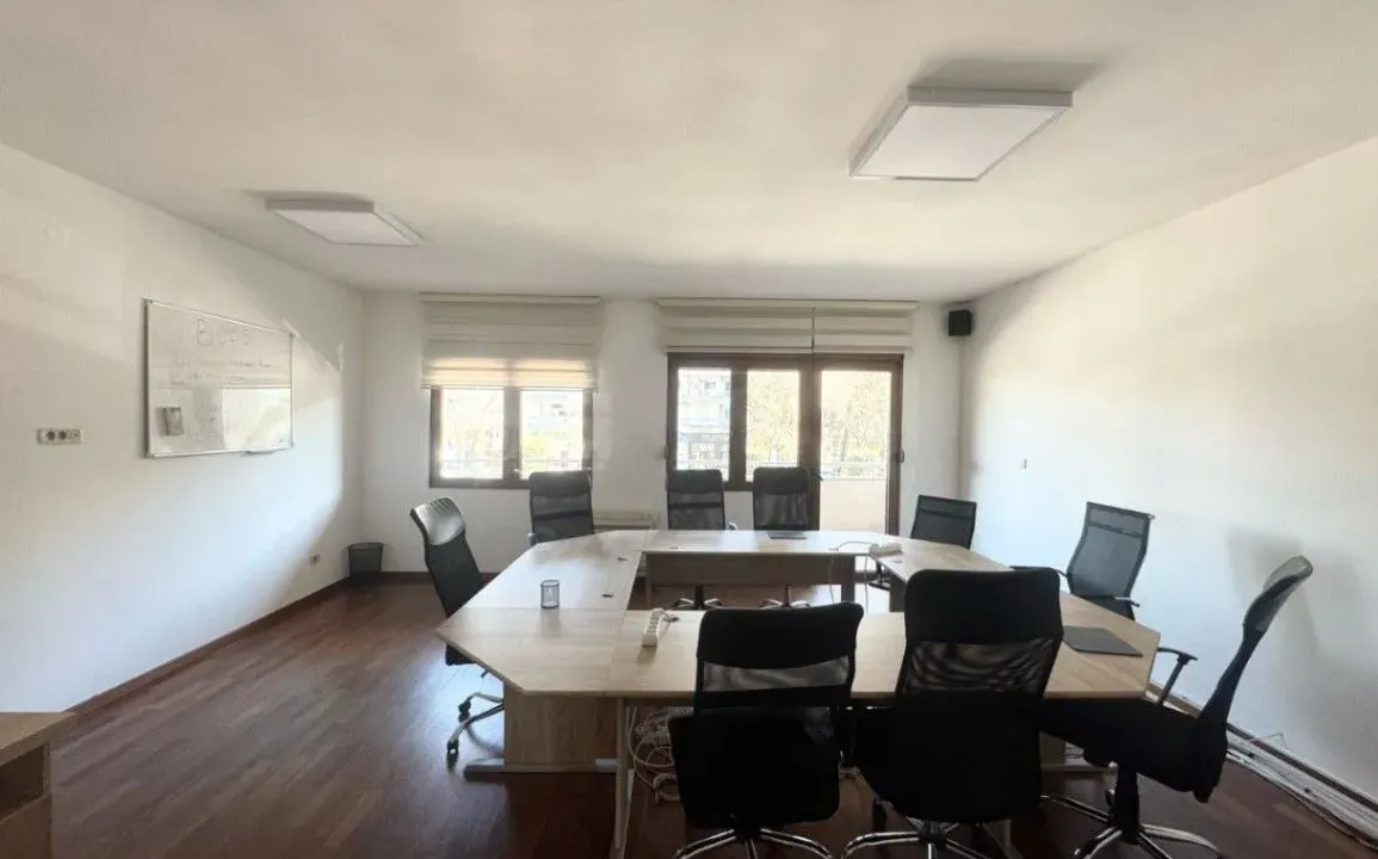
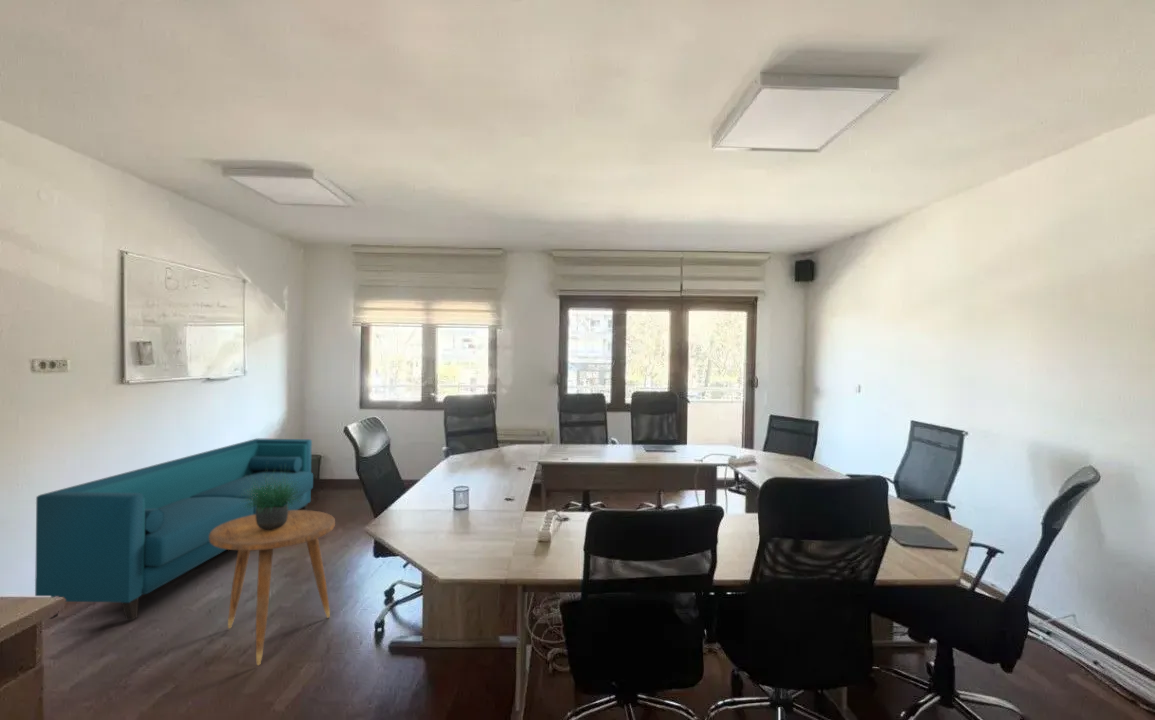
+ side table (270, 579)
+ sofa (214, 507)
+ potted plant (271, 493)
